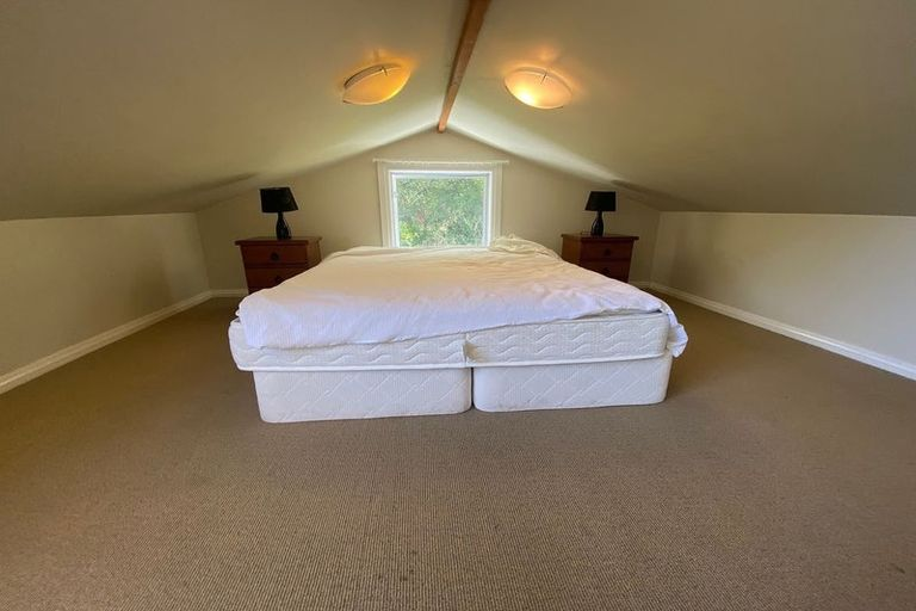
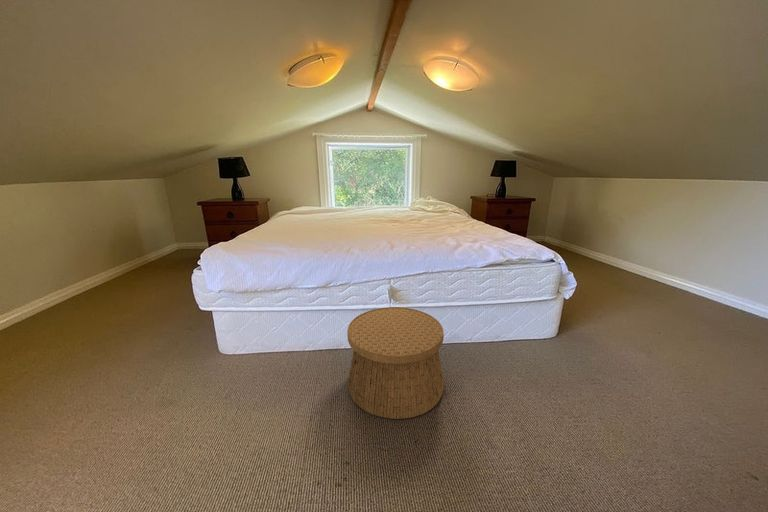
+ basket (395, 355)
